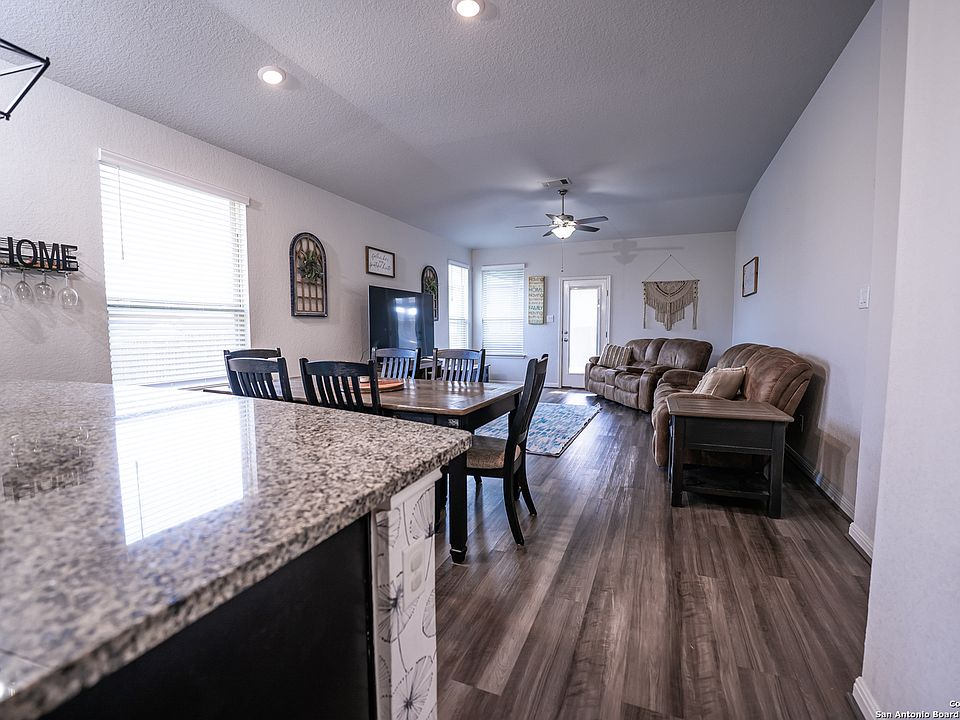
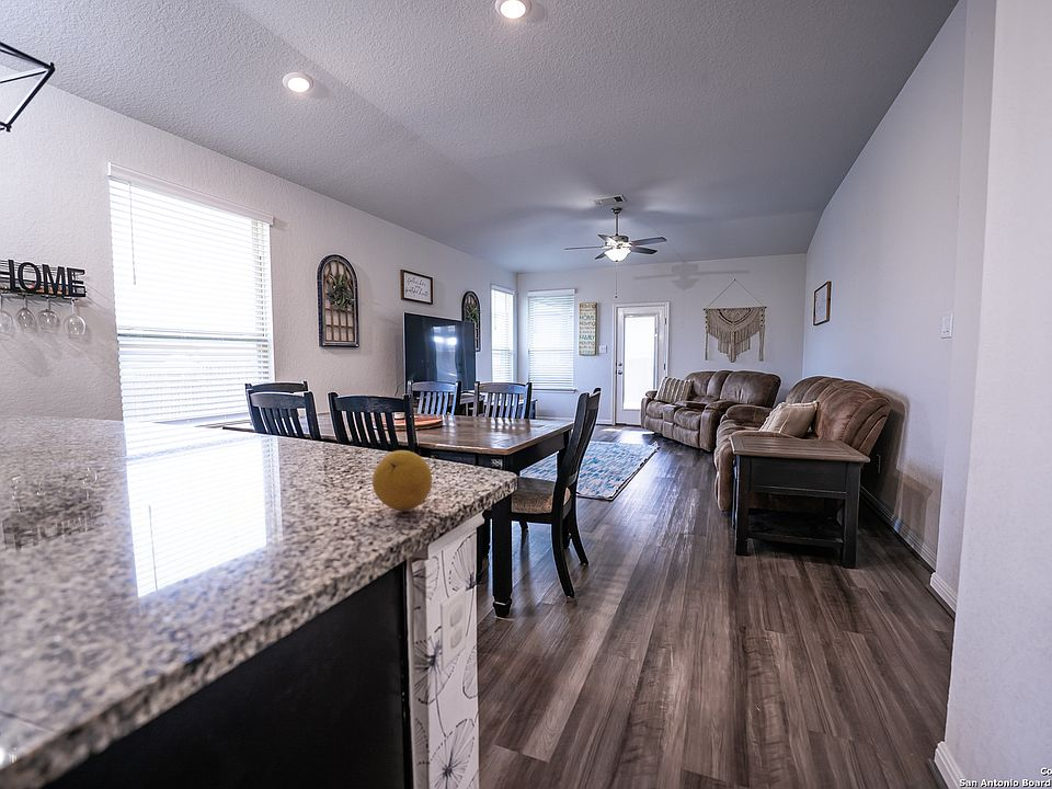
+ fruit (402, 480)
